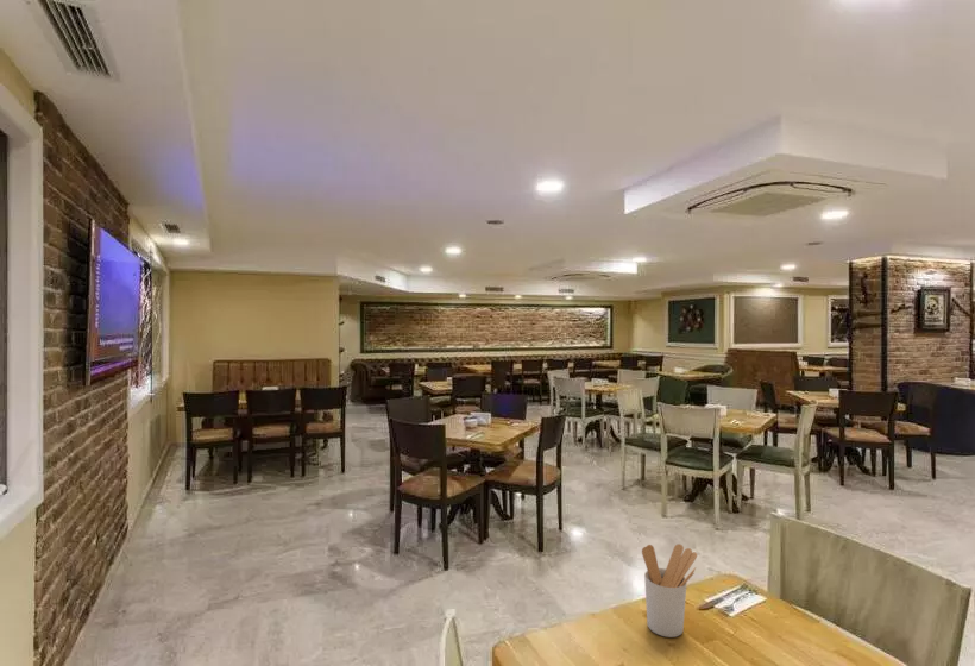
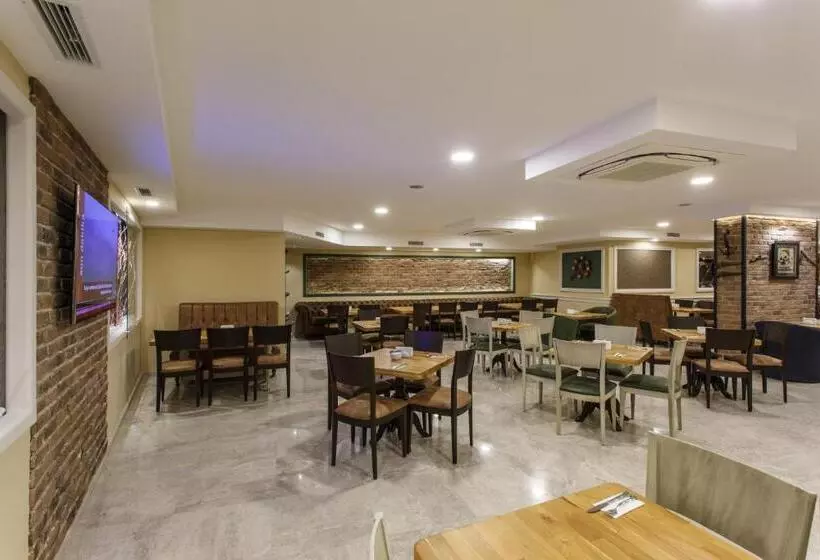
- utensil holder (671, 586)
